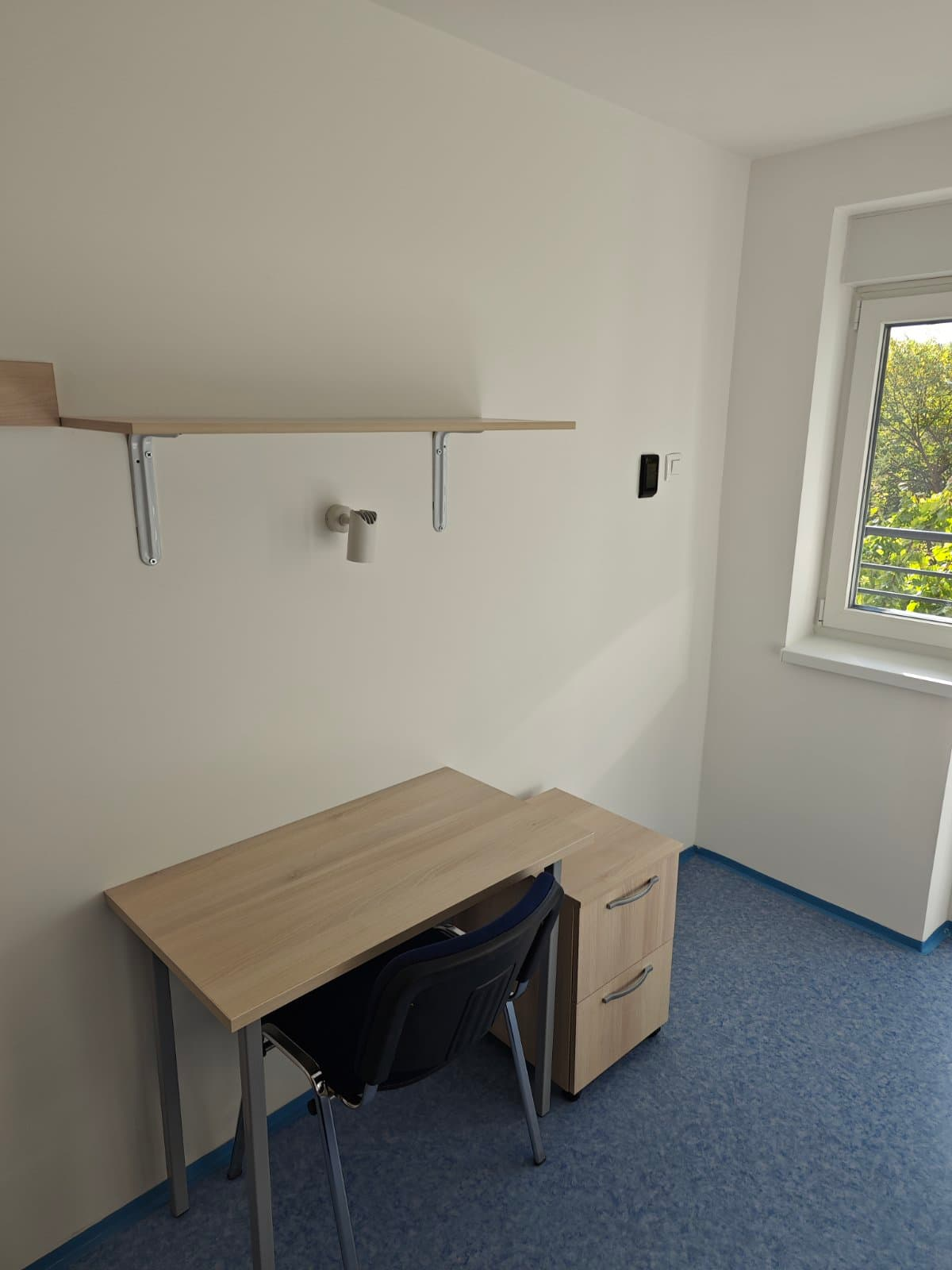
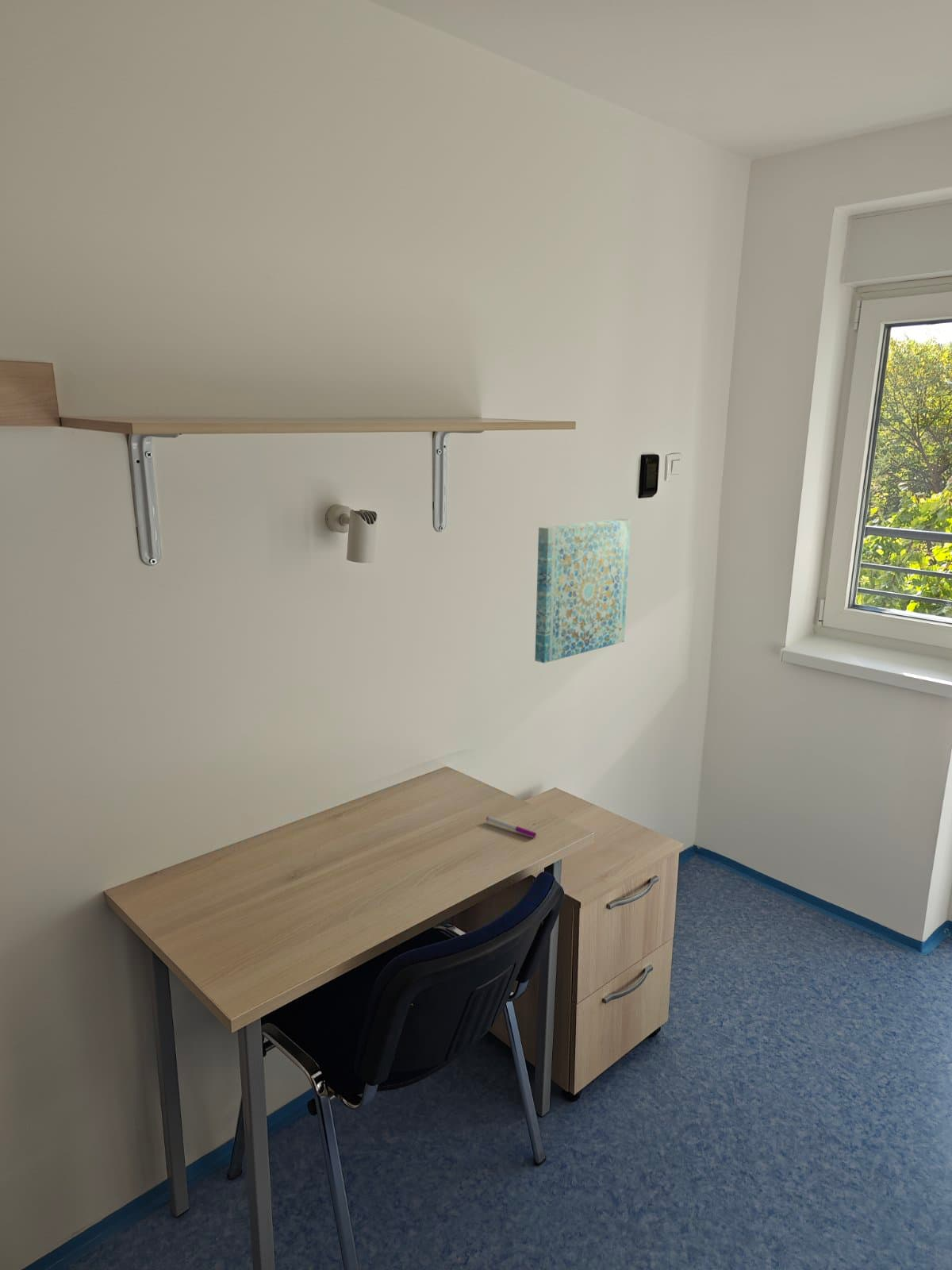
+ wall art (584, 588)
+ pen (510, 826)
